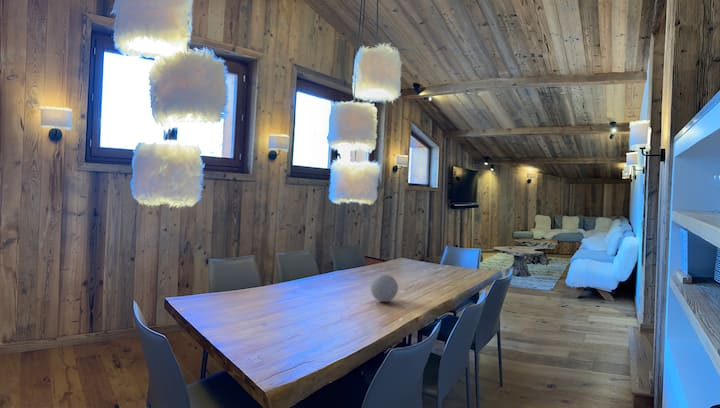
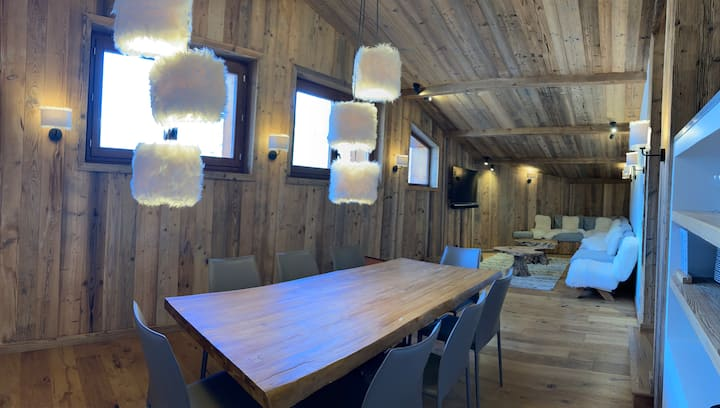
- decorative ball (384, 287)
